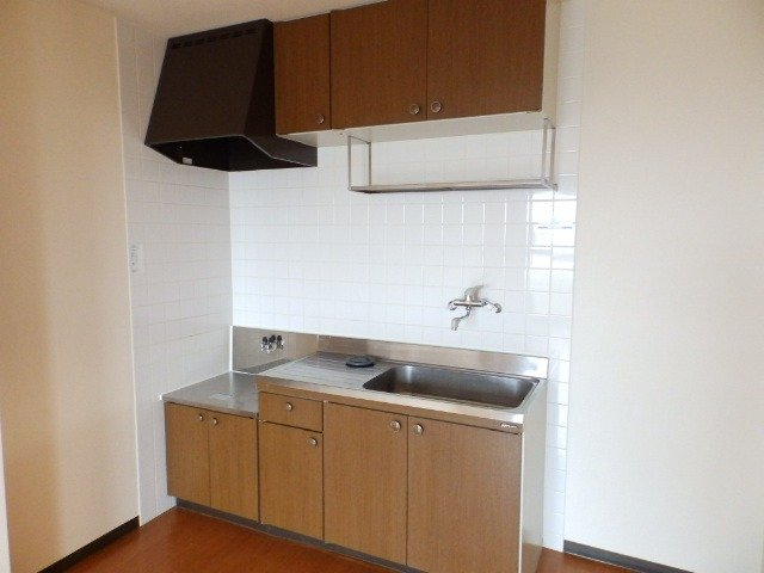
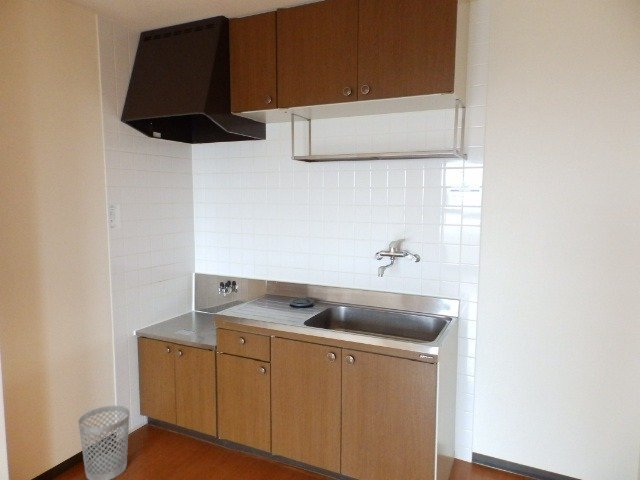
+ wastebasket (105, 444)
